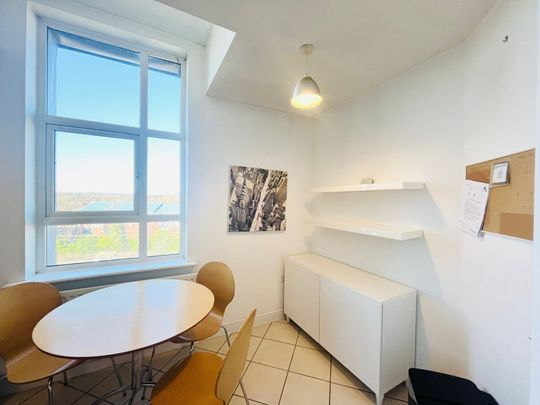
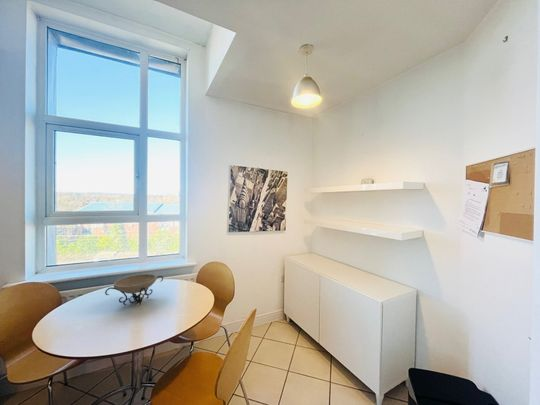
+ decorative bowl (136, 290)
